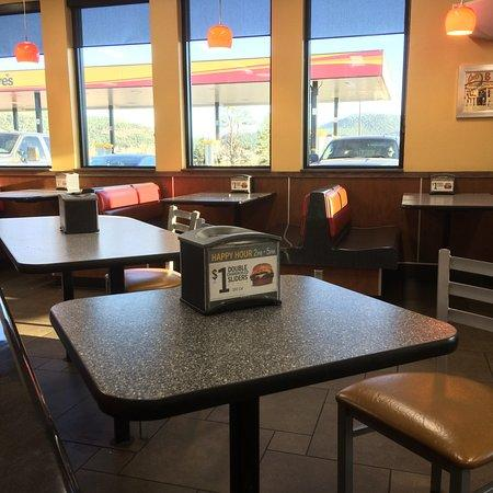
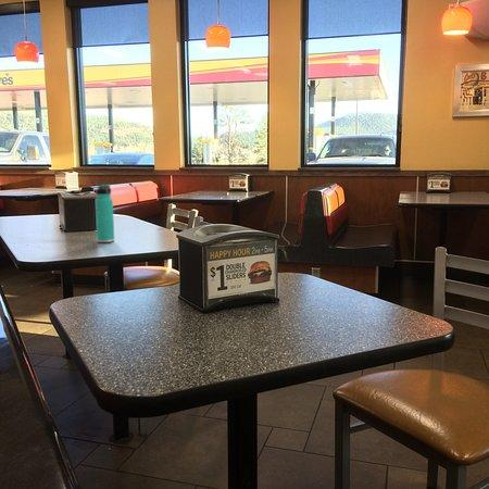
+ thermos bottle (104, 212)
